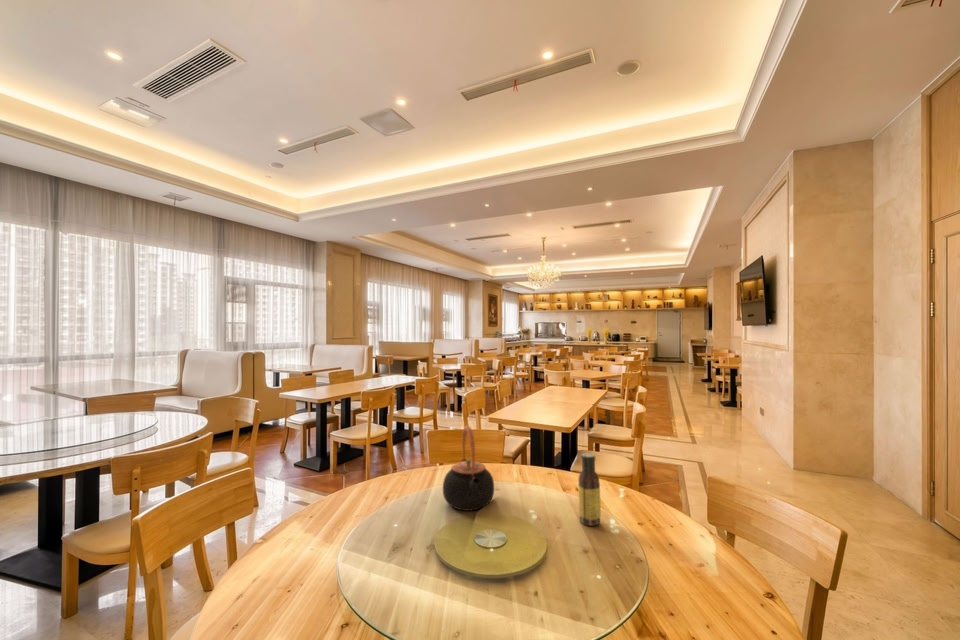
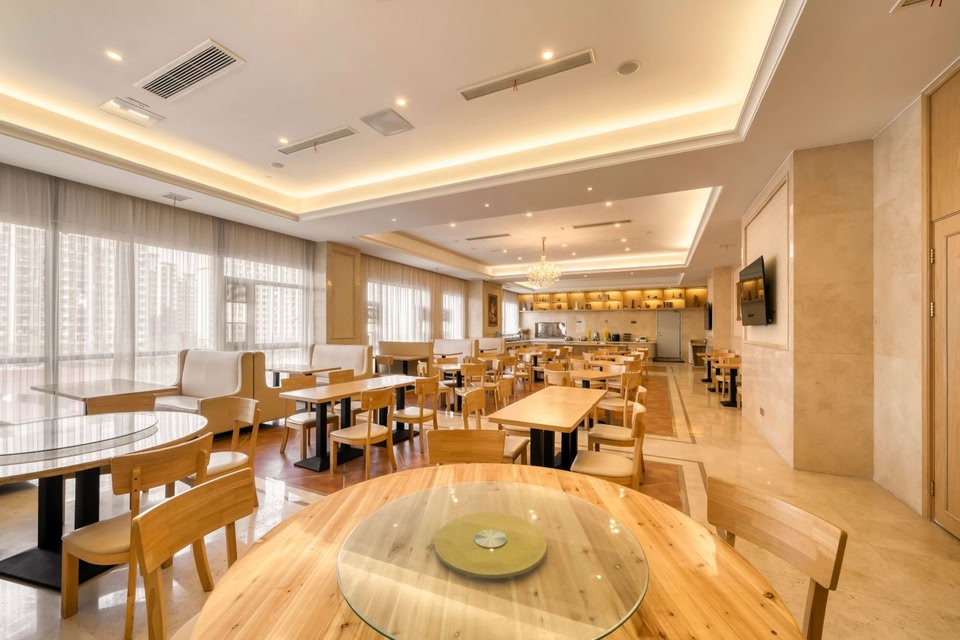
- teapot (469, 466)
- sauce bottle (589, 488)
